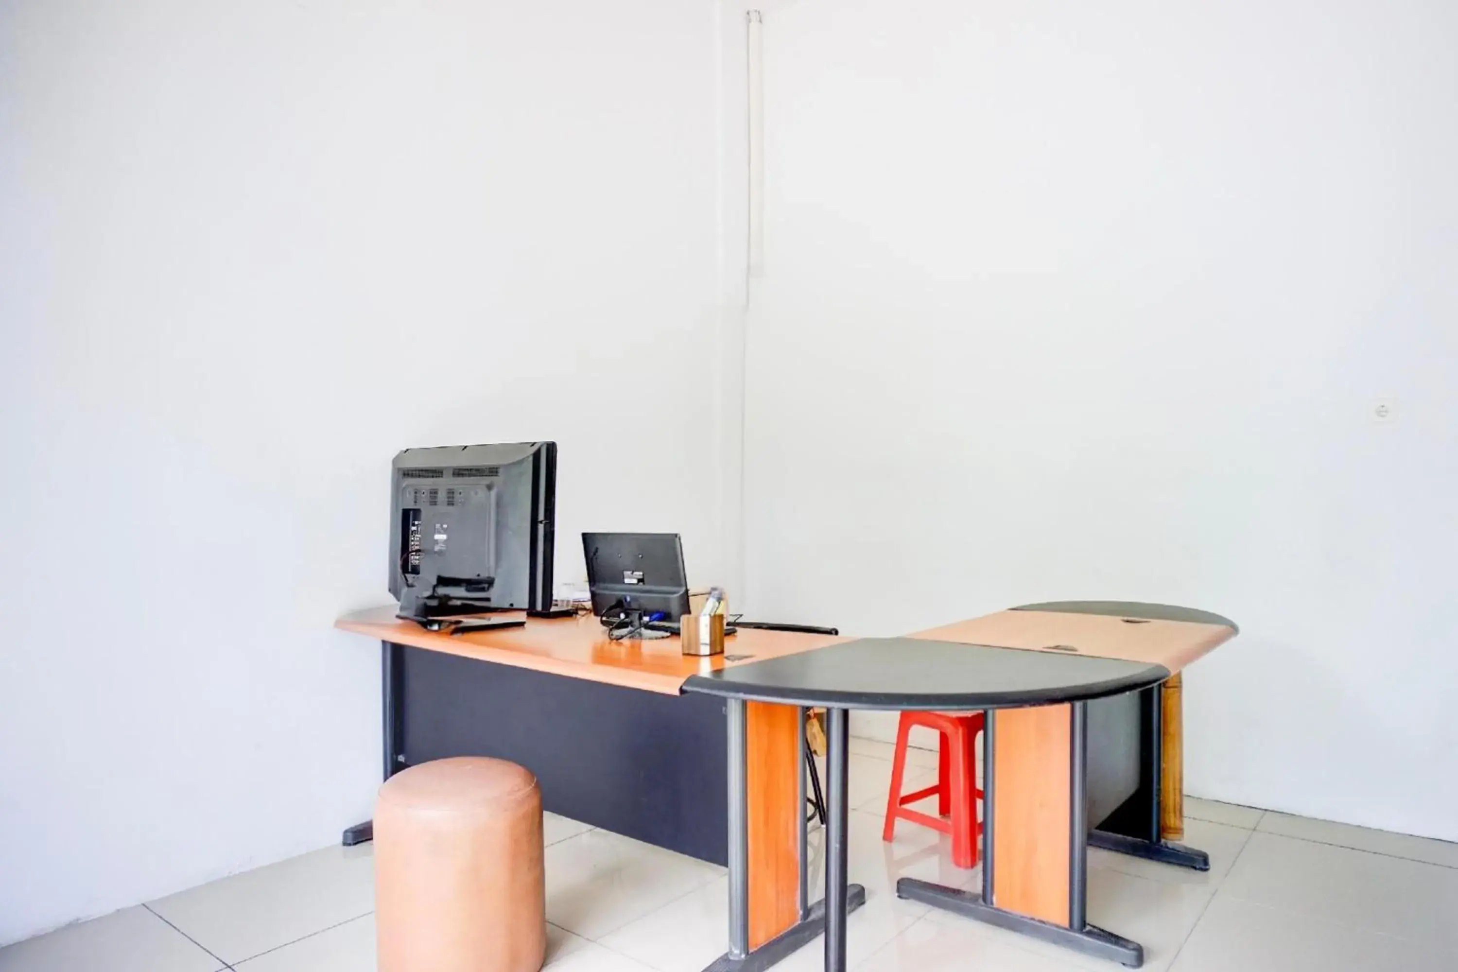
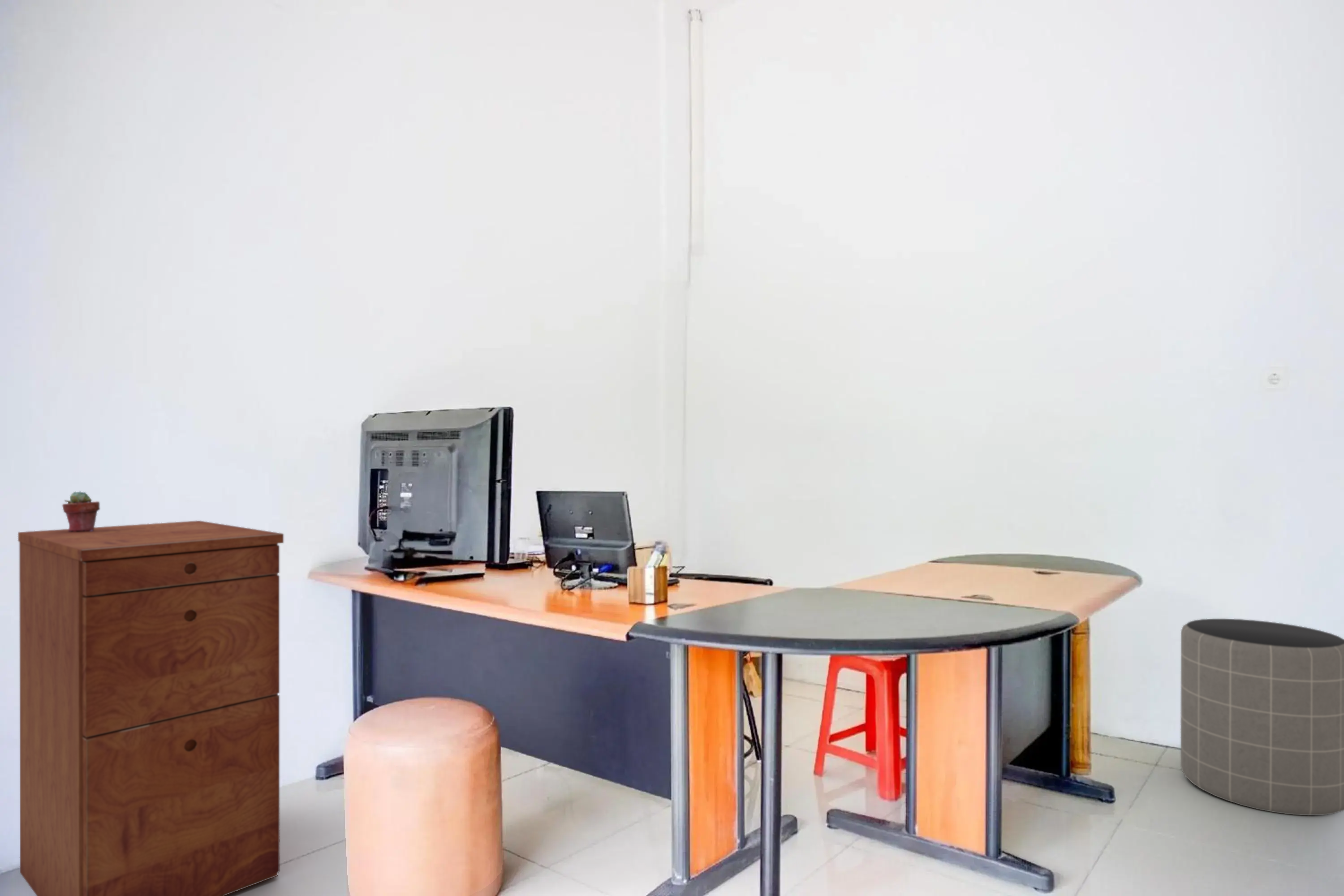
+ potted succulent (81, 510)
+ filing cabinet (150, 704)
+ trash can (1262, 710)
